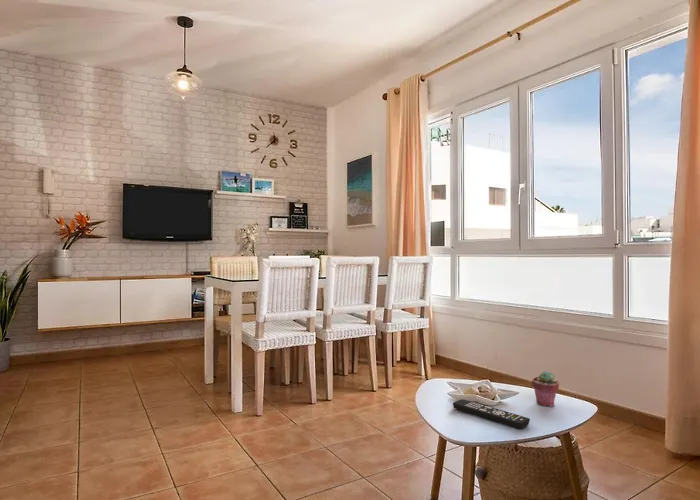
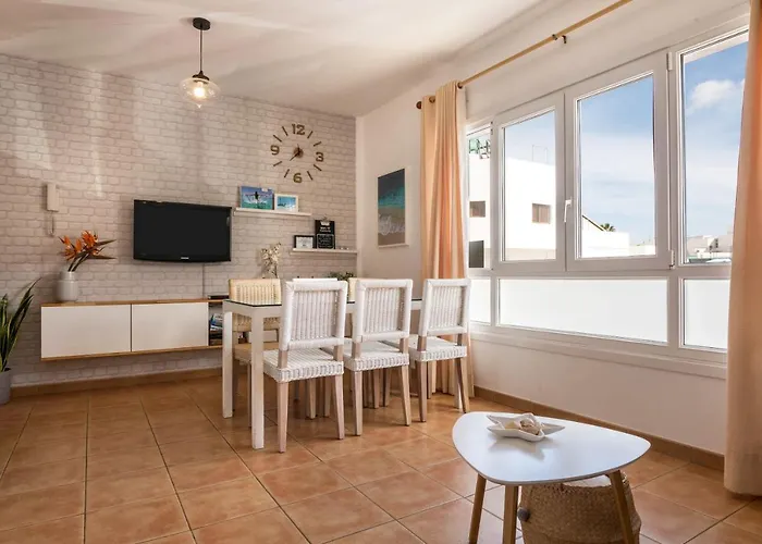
- remote control (489, 413)
- potted succulent (545, 387)
